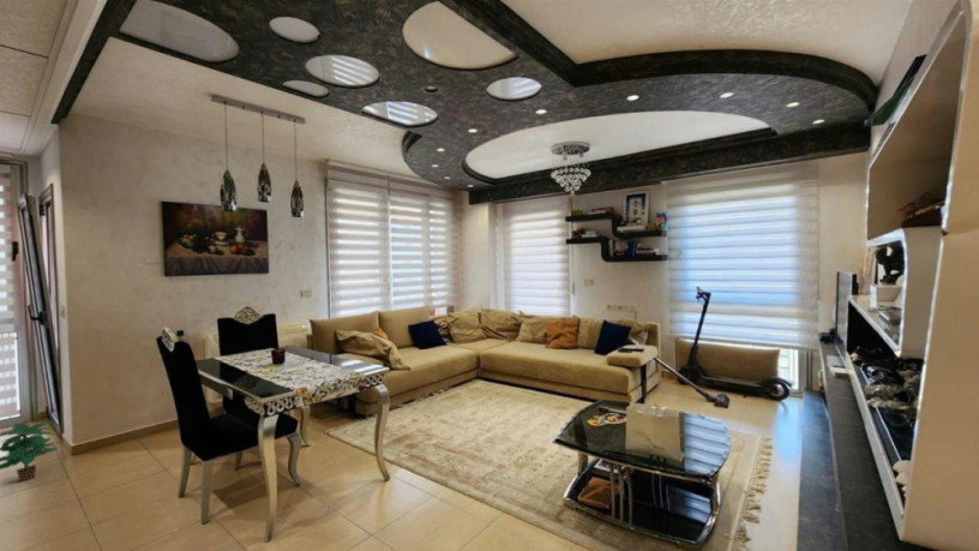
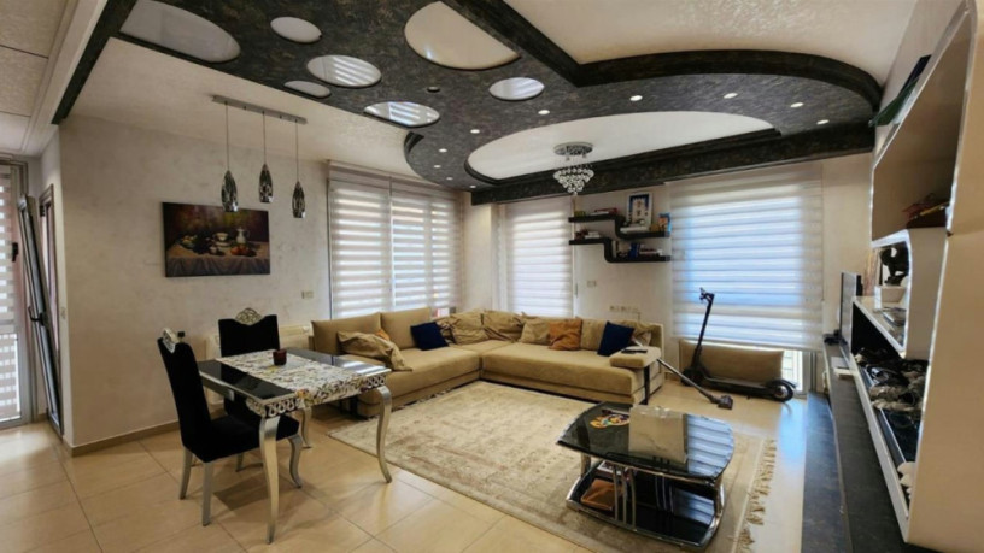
- potted plant (25, 451)
